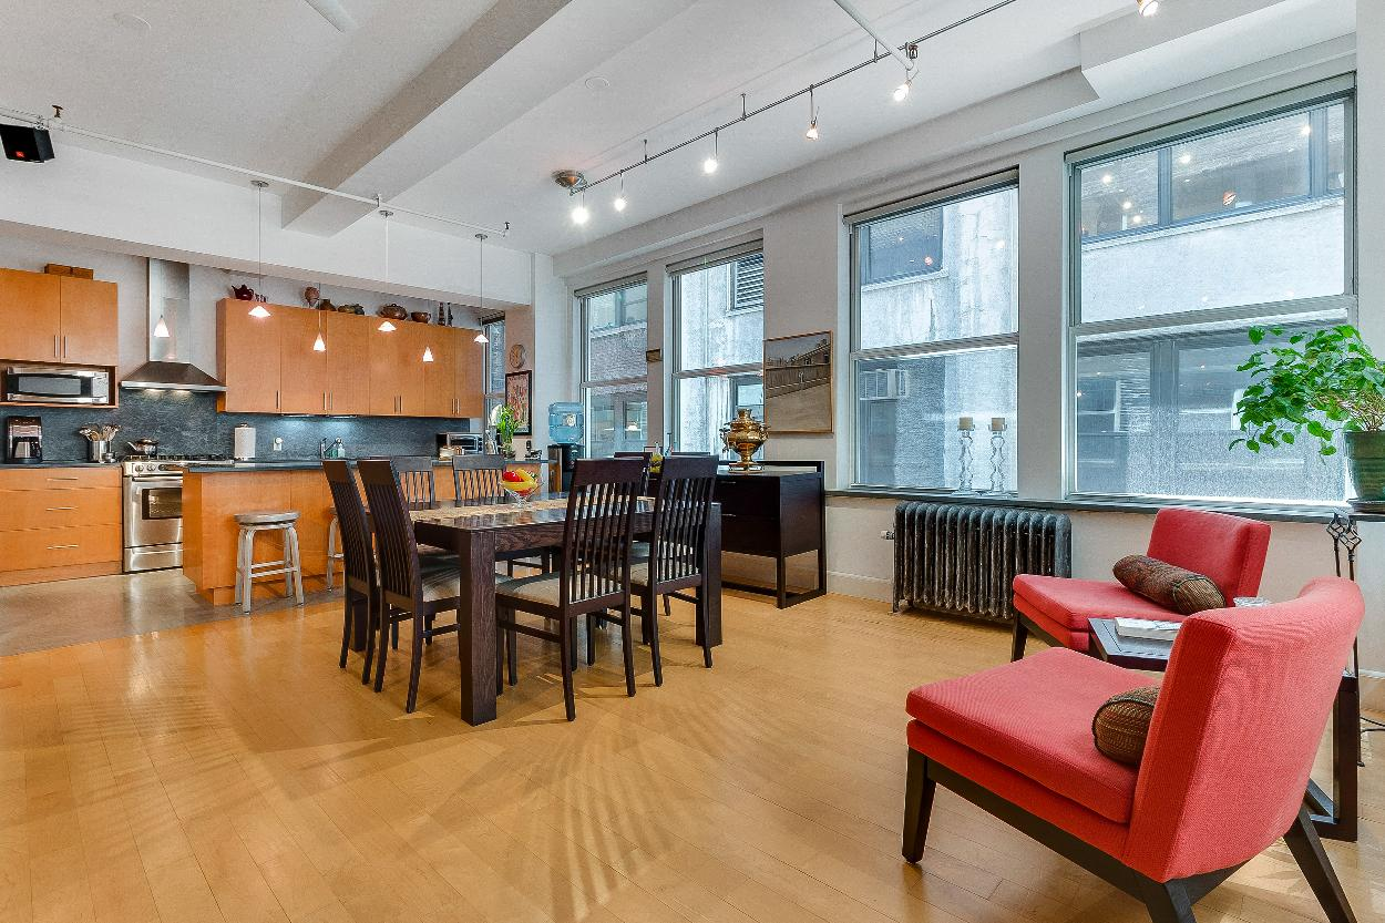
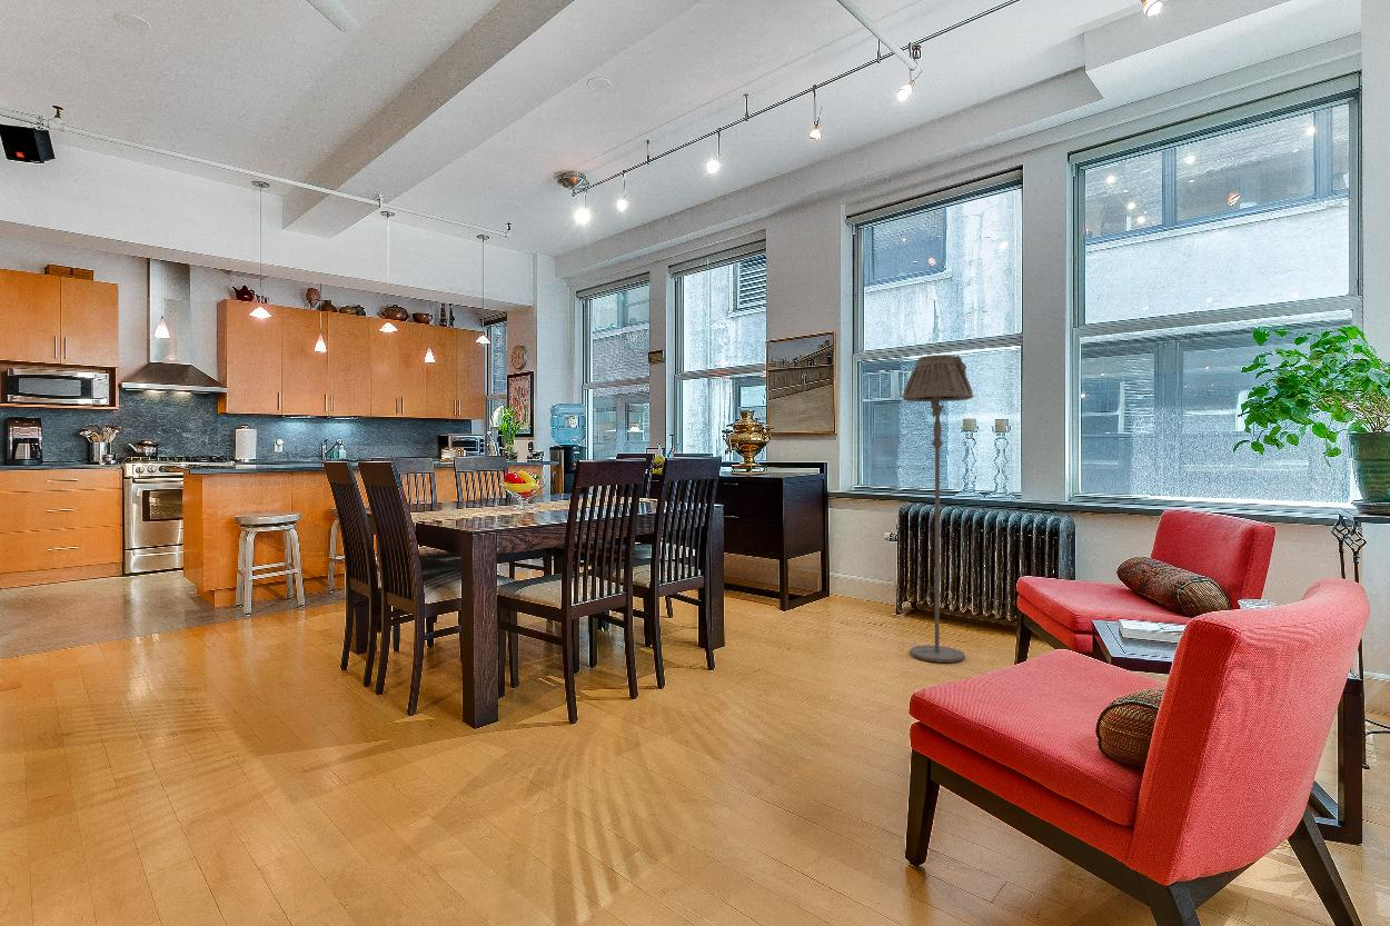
+ floor lamp (936, 506)
